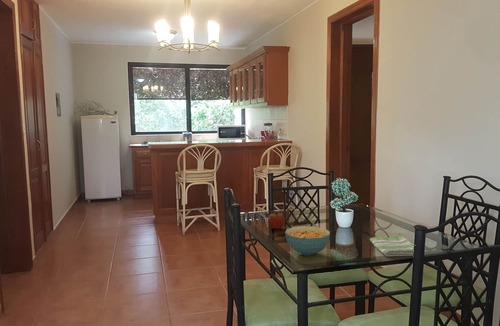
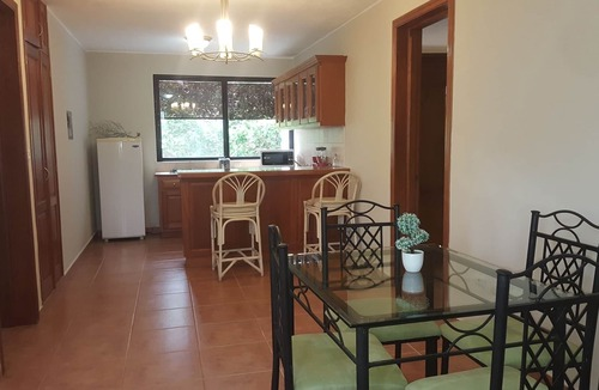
- fruit (276, 219)
- cereal bowl (307, 242)
- dish towel (394, 244)
